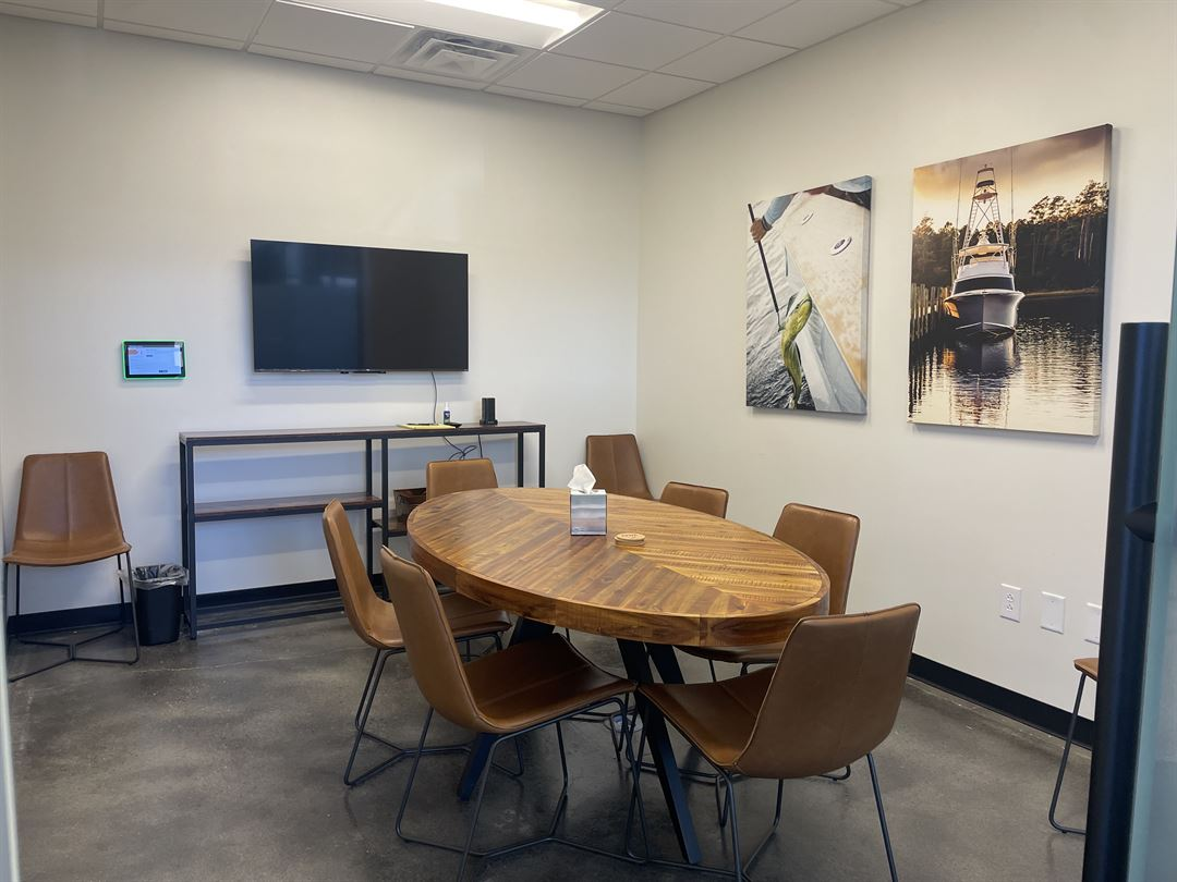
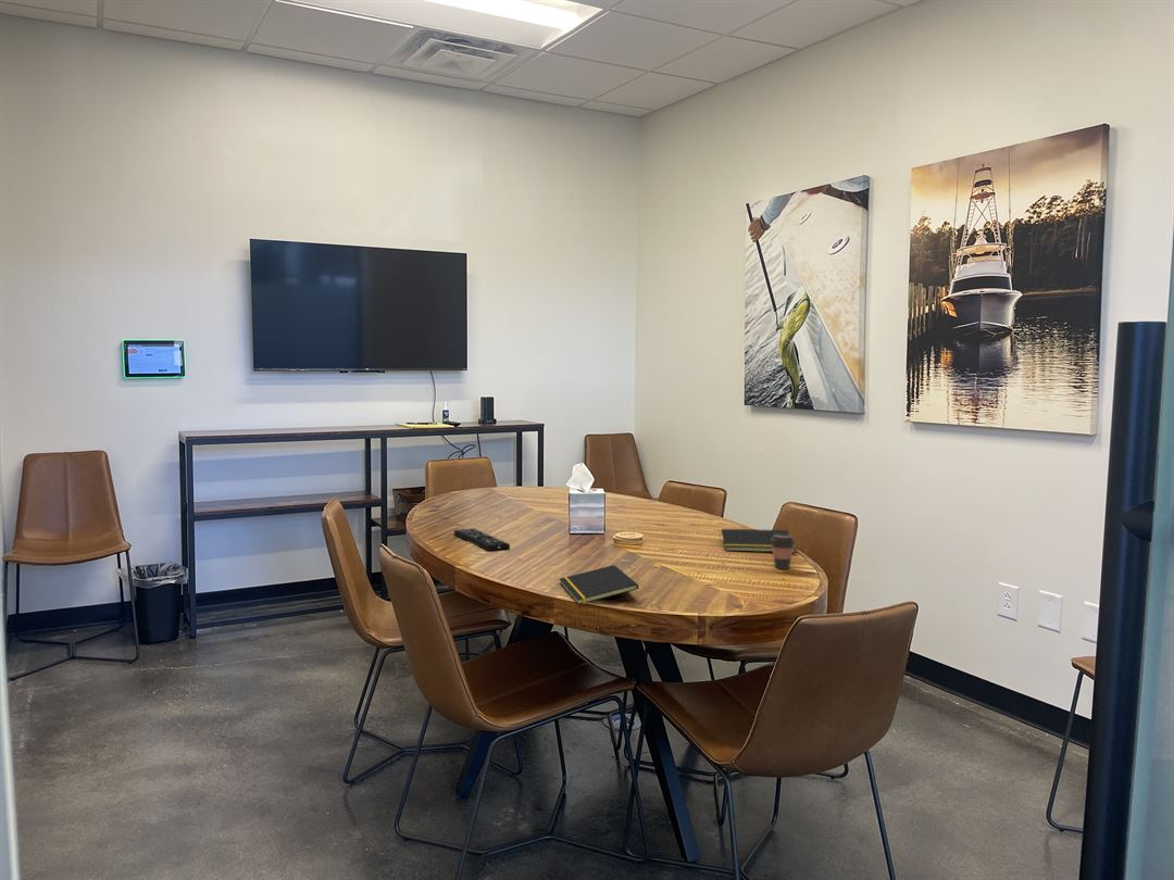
+ coffee cup (782, 551)
+ notepad (757, 540)
+ remote control (480, 538)
+ notepad (597, 583)
